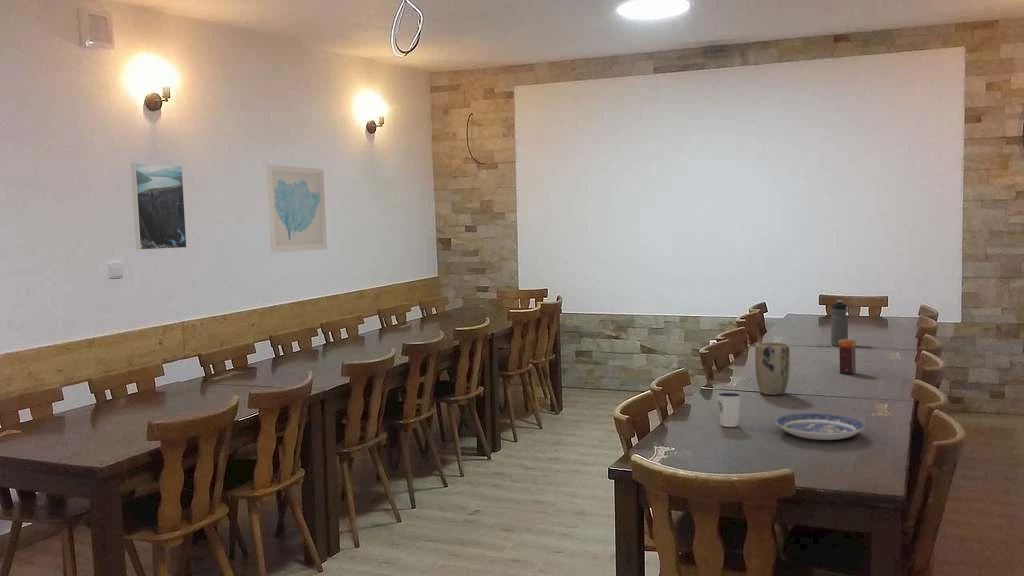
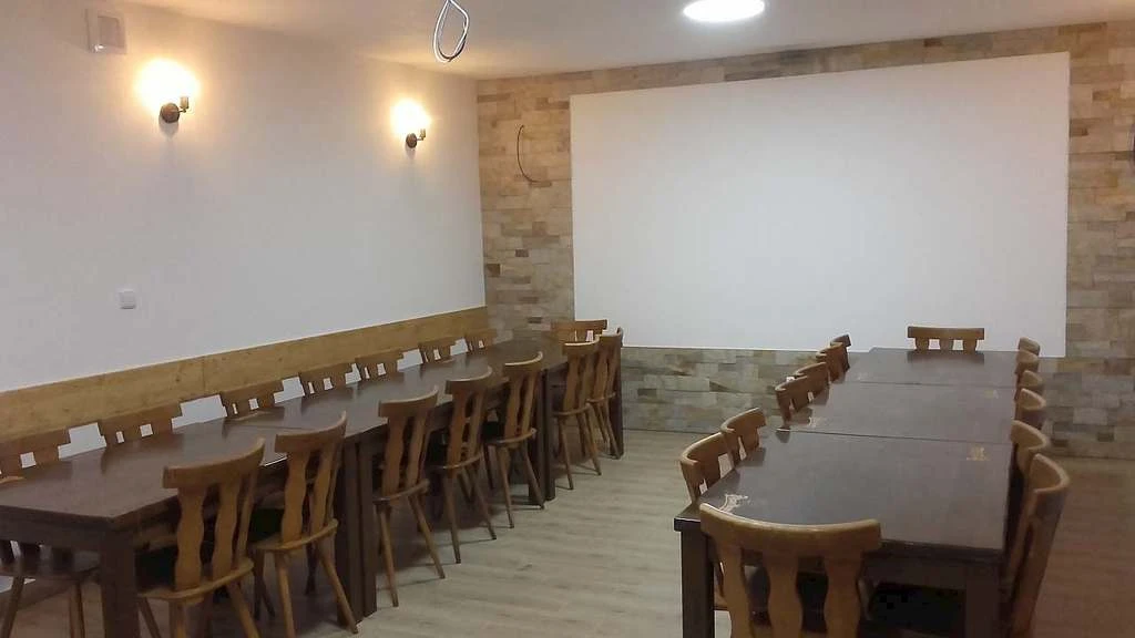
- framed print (159, 206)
- candle (847, 356)
- dixie cup (729, 409)
- wall art (298, 209)
- plant pot (772, 368)
- water bottle (839, 322)
- plate (819, 428)
